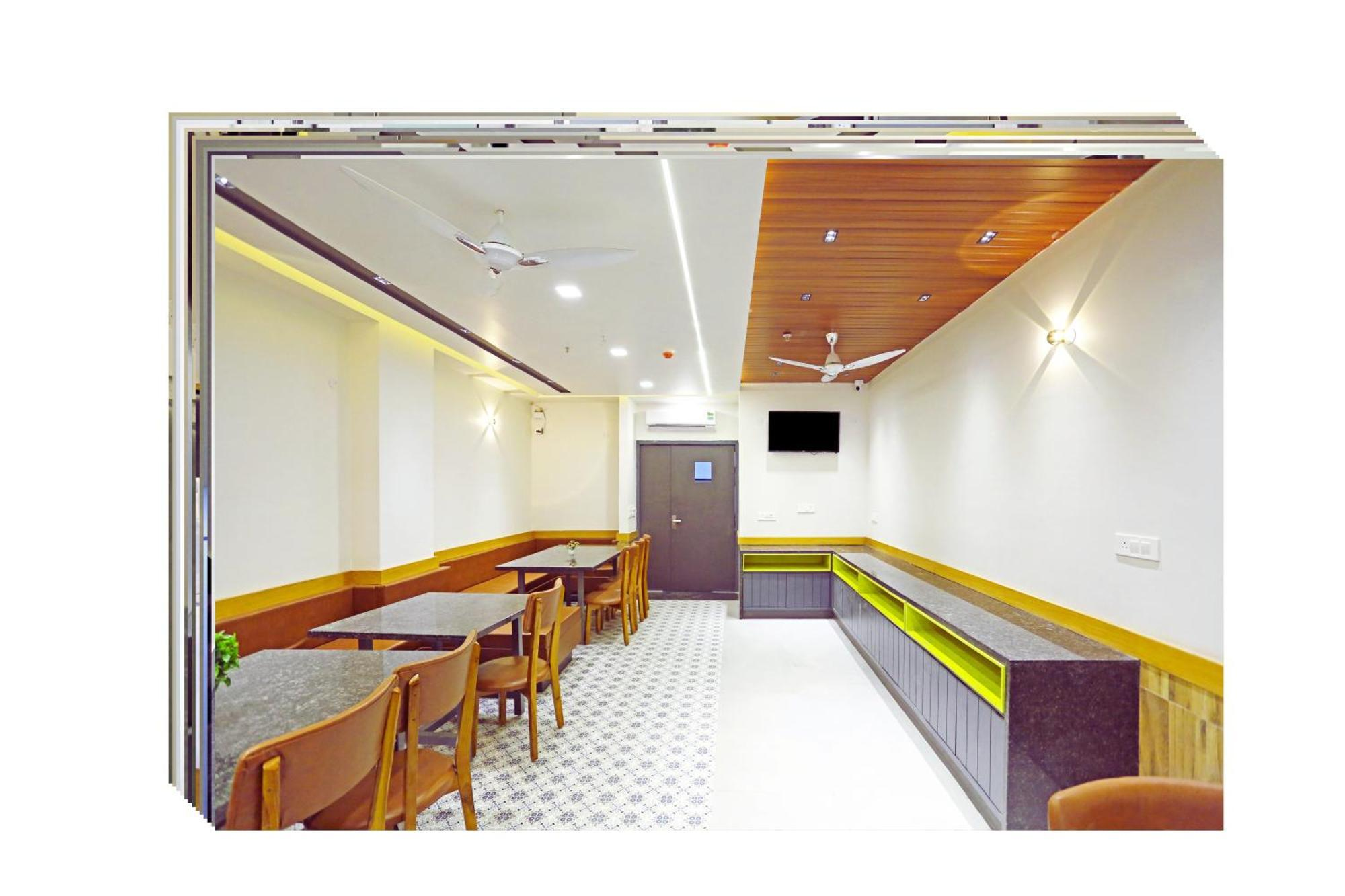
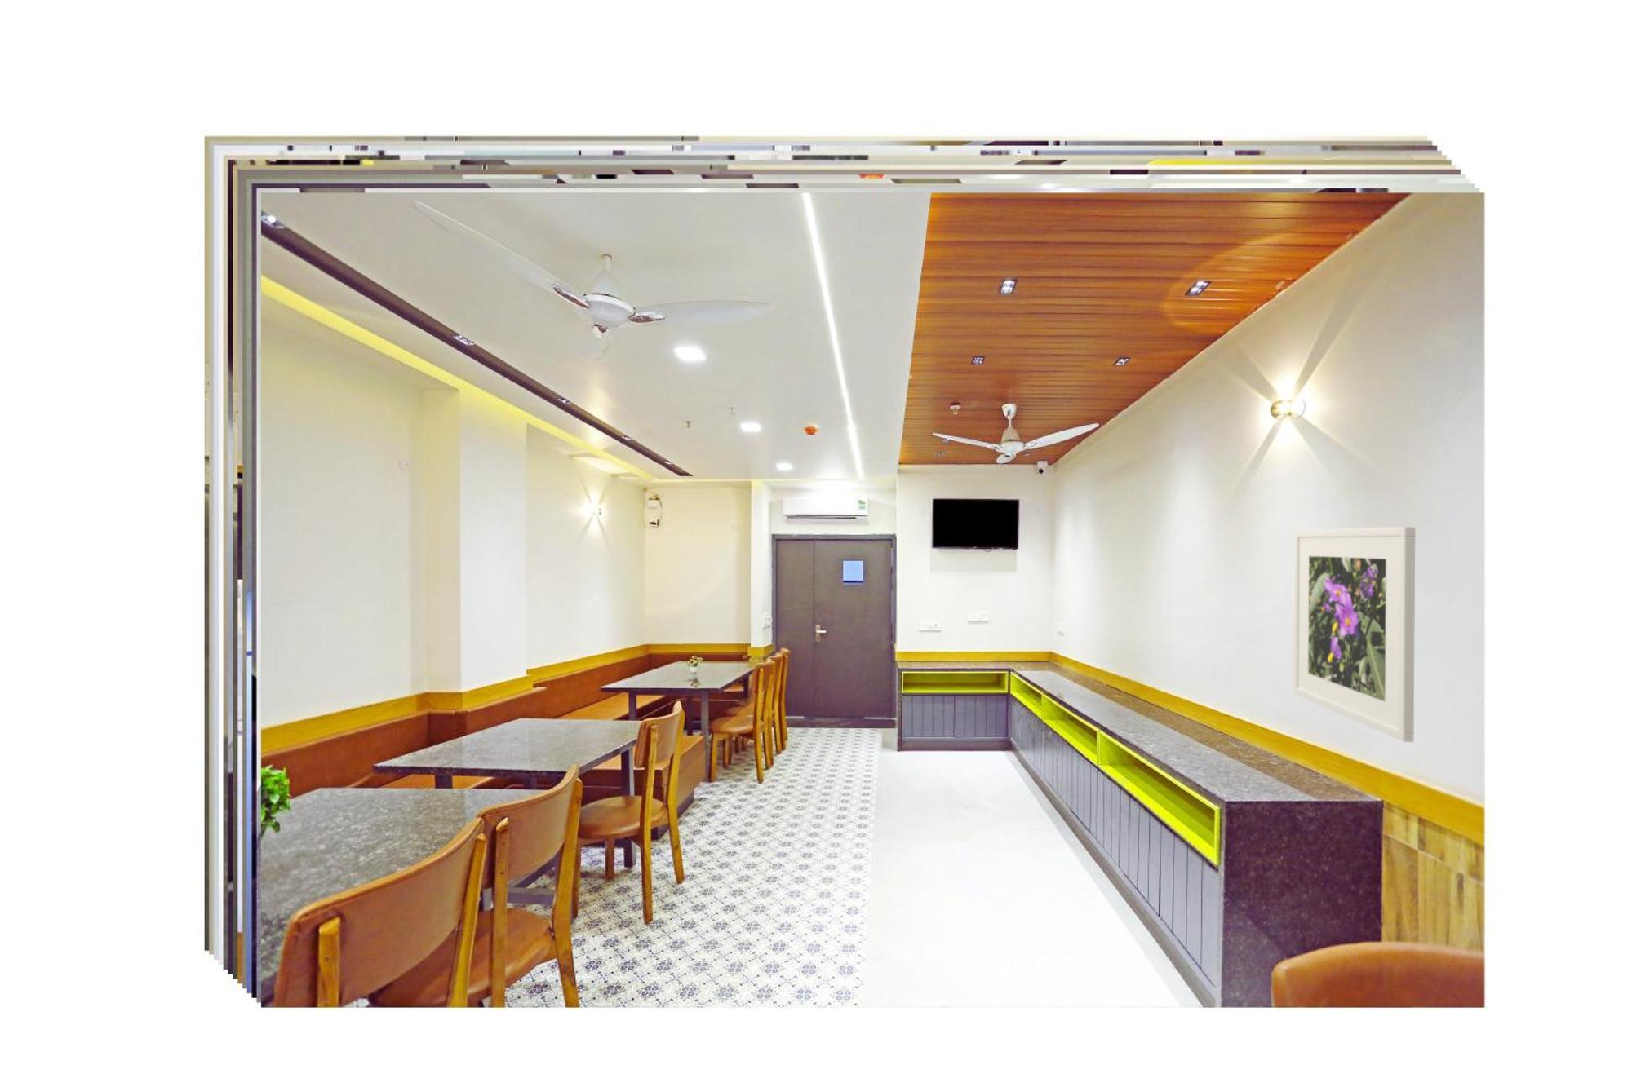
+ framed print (1344, 621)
